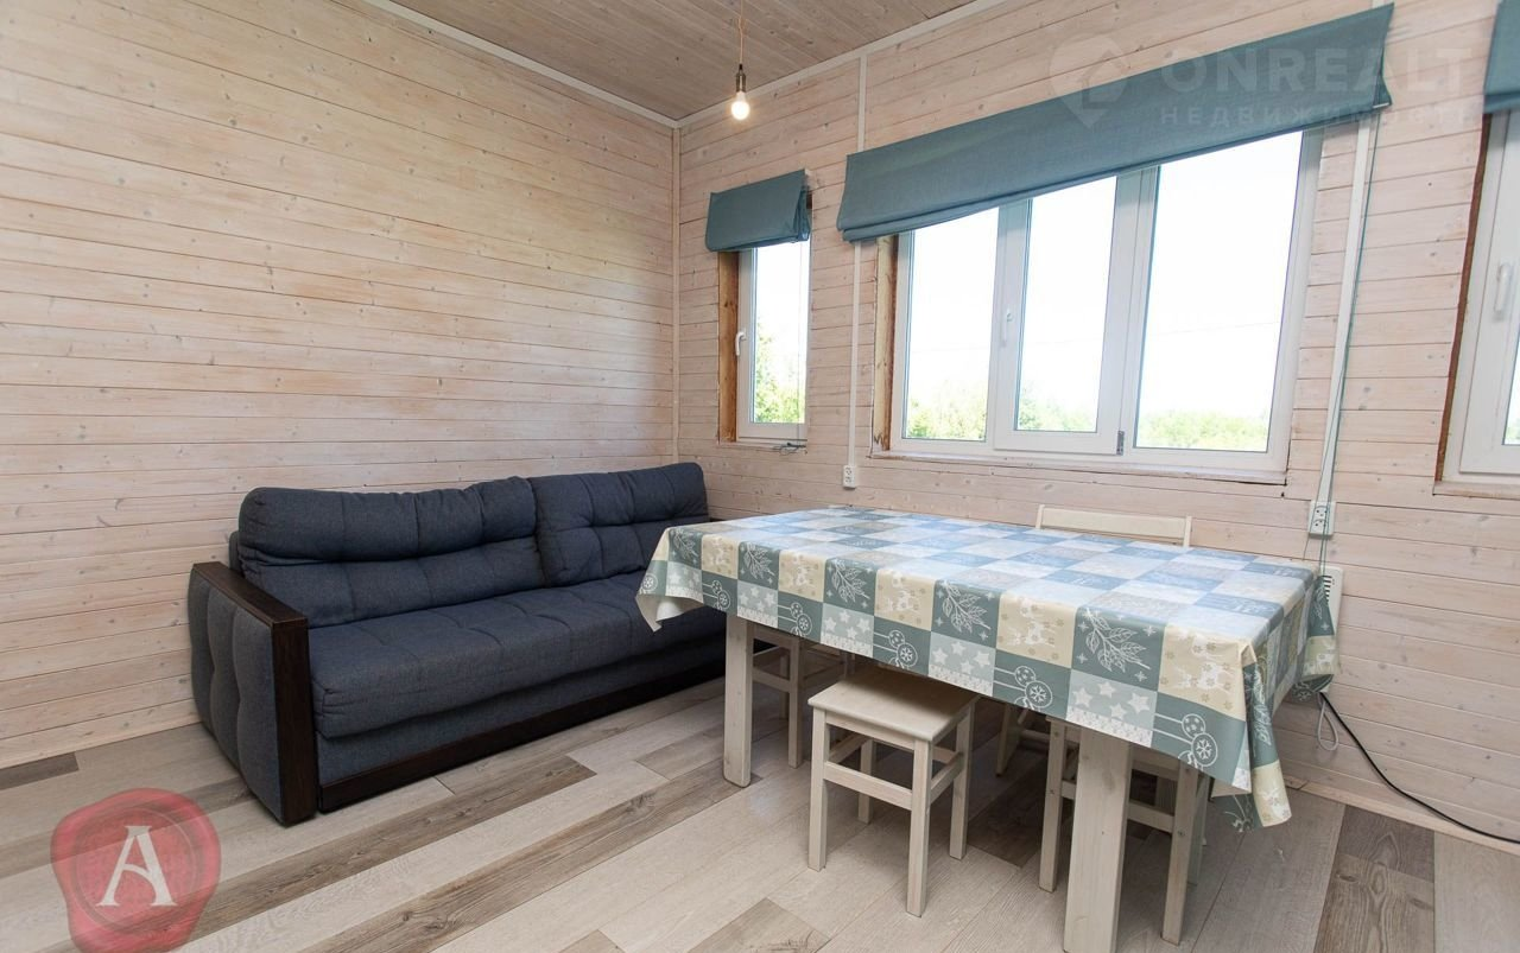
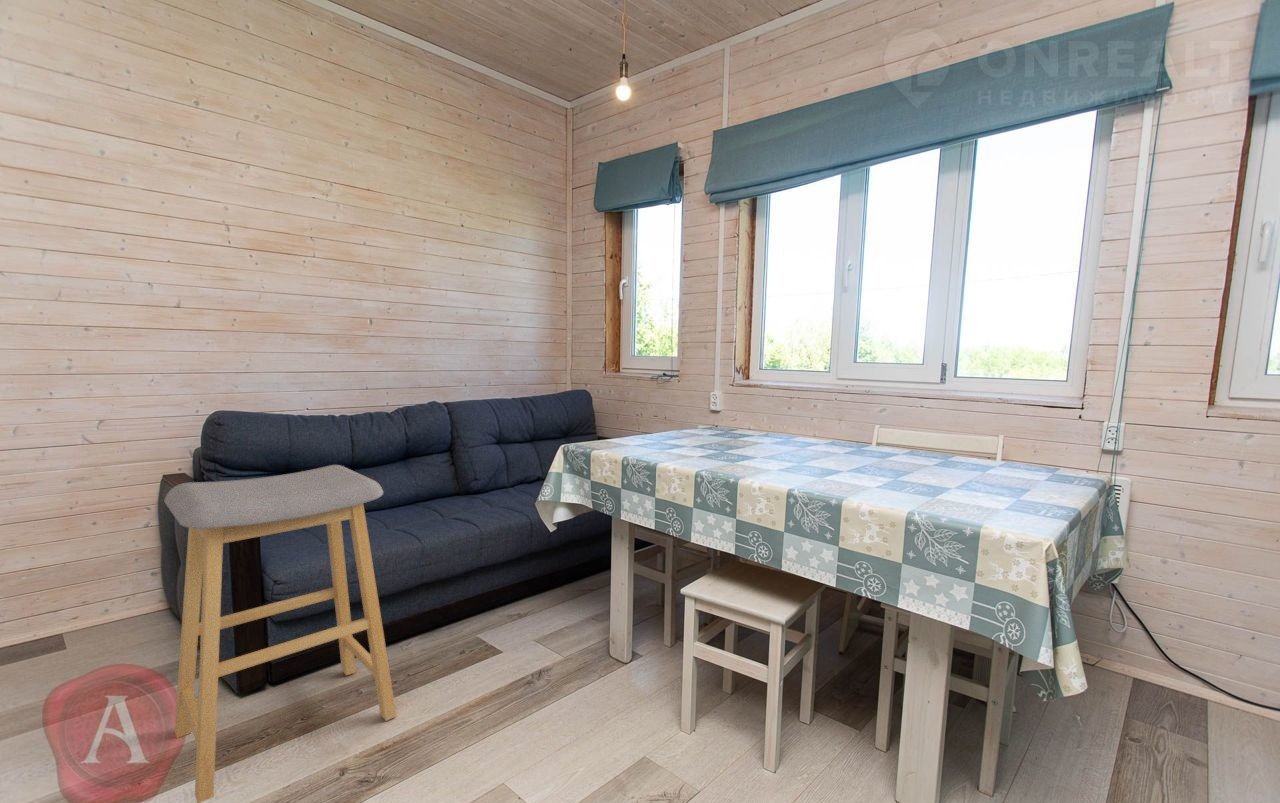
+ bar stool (283, 605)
